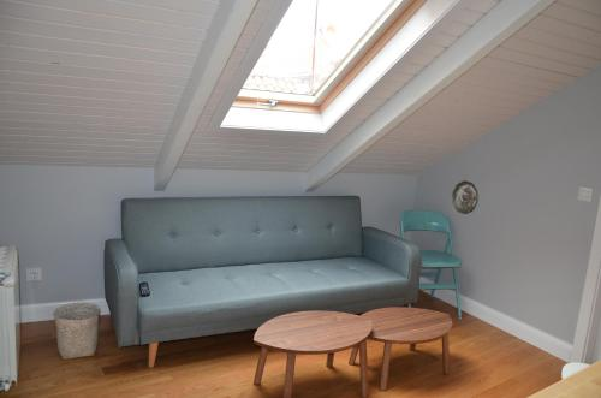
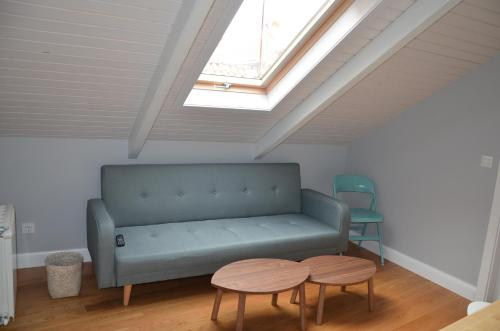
- decorative plate (465, 197)
